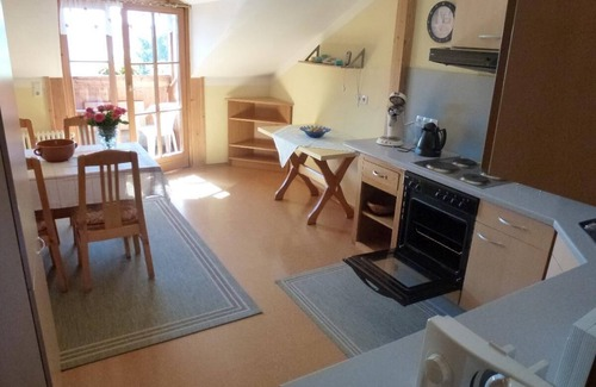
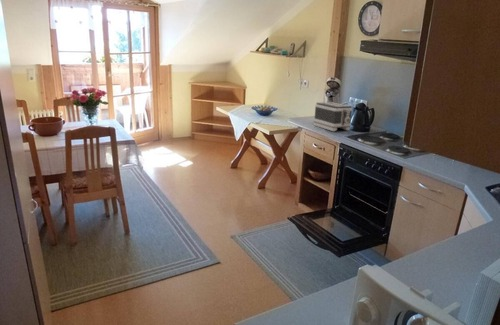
+ toaster (333, 116)
